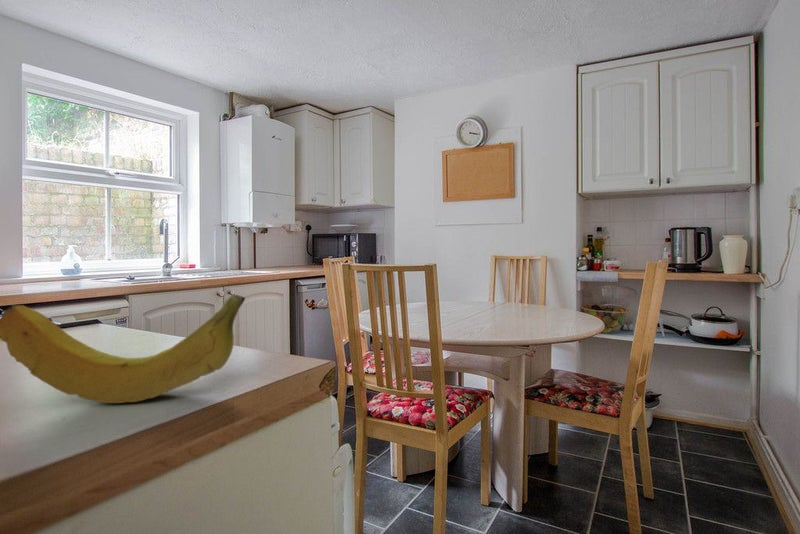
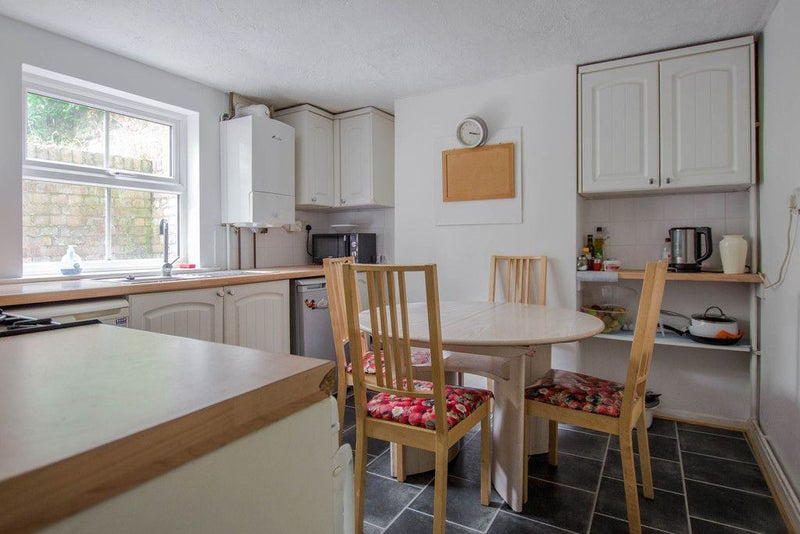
- fruit (123, 357)
